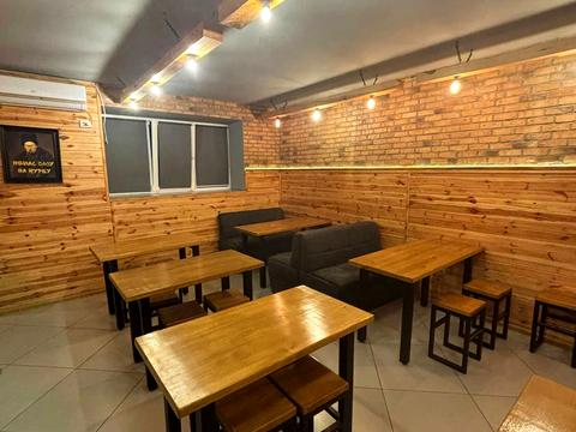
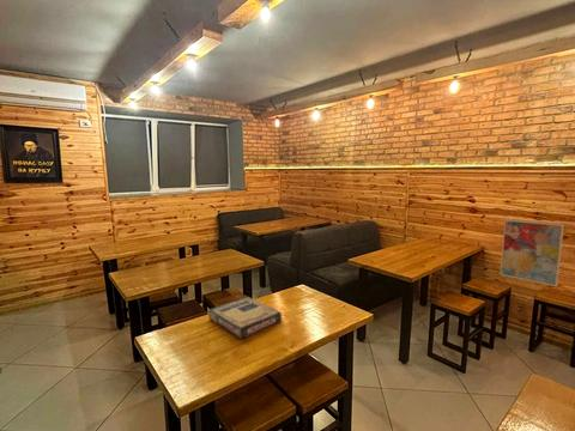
+ video game box (244, 315)
+ wall art (529, 251)
